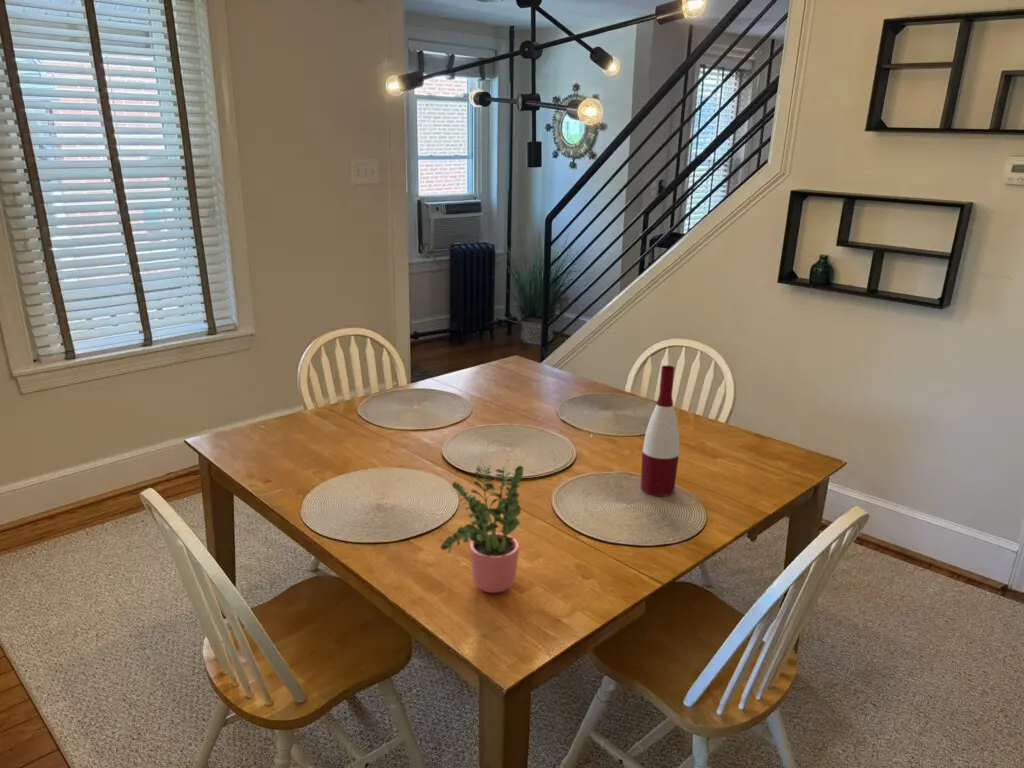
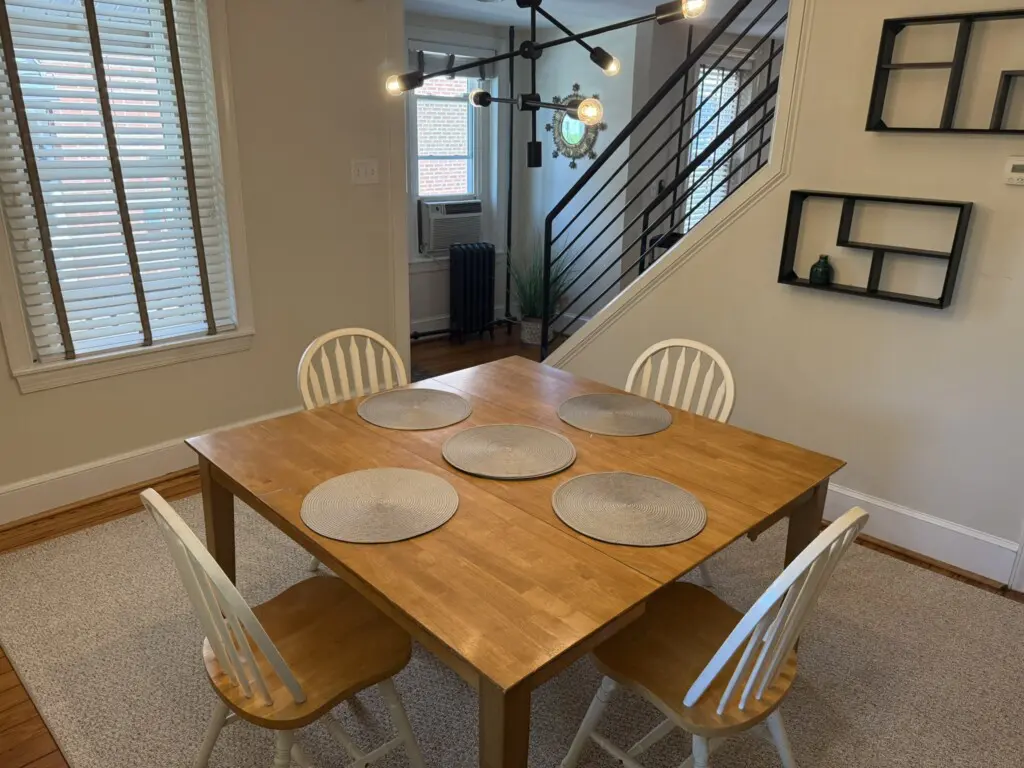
- potted plant (472, 525)
- alcohol (662, 429)
